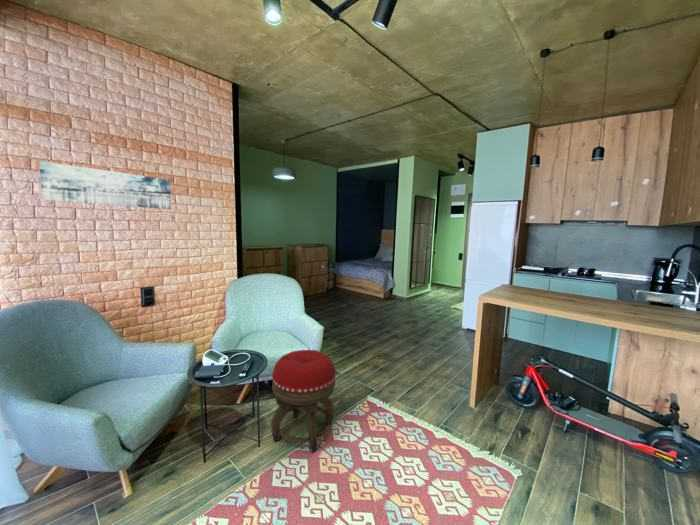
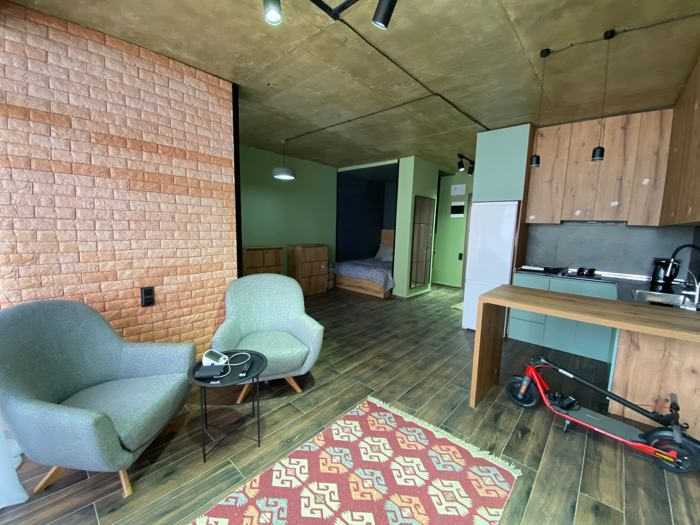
- footstool (304, 394)
- wall art (113, 188)
